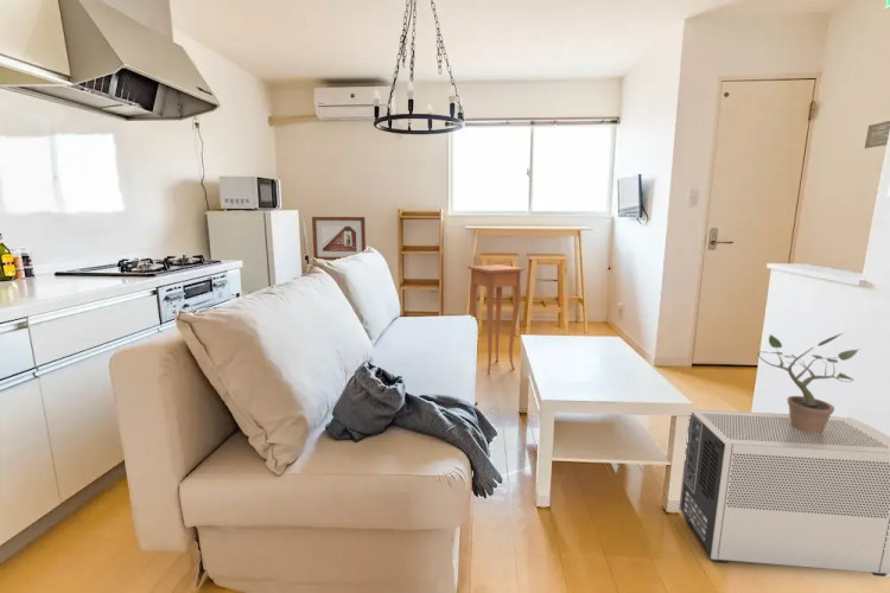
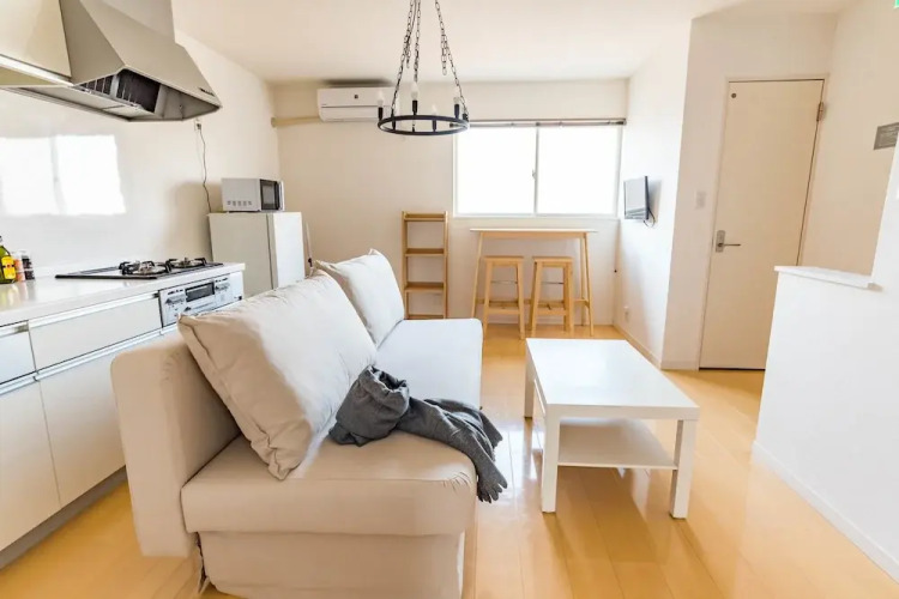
- potted plant (802, 374)
- side table (496, 318)
- picture frame (338, 238)
- air purifier (784, 487)
